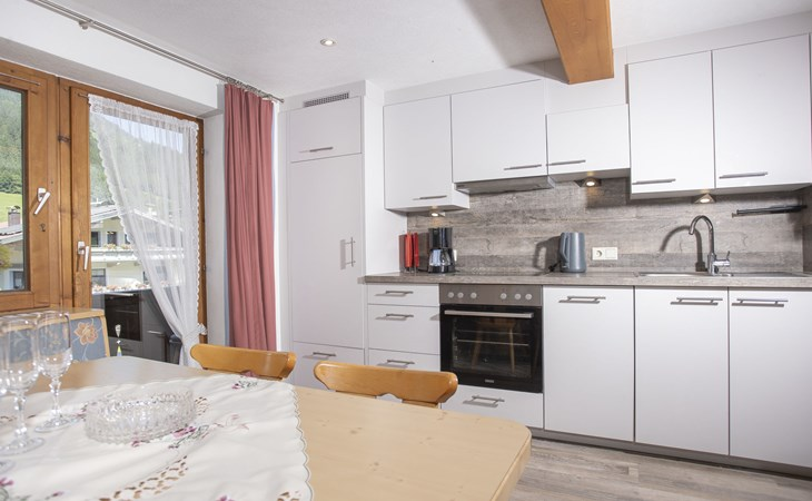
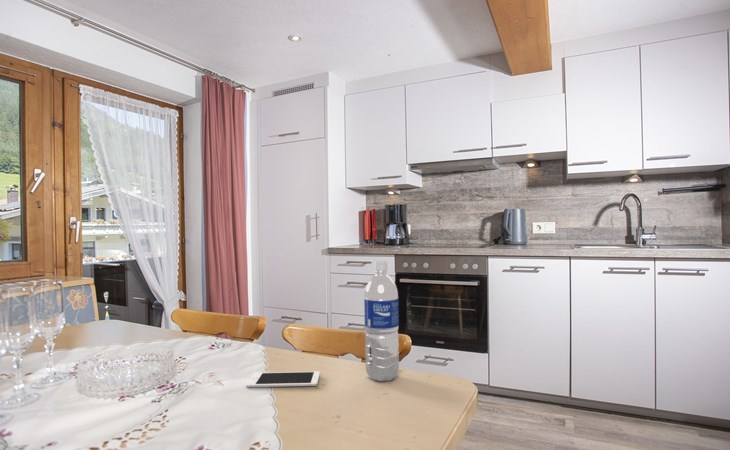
+ cell phone (284, 379)
+ water bottle (381, 319)
